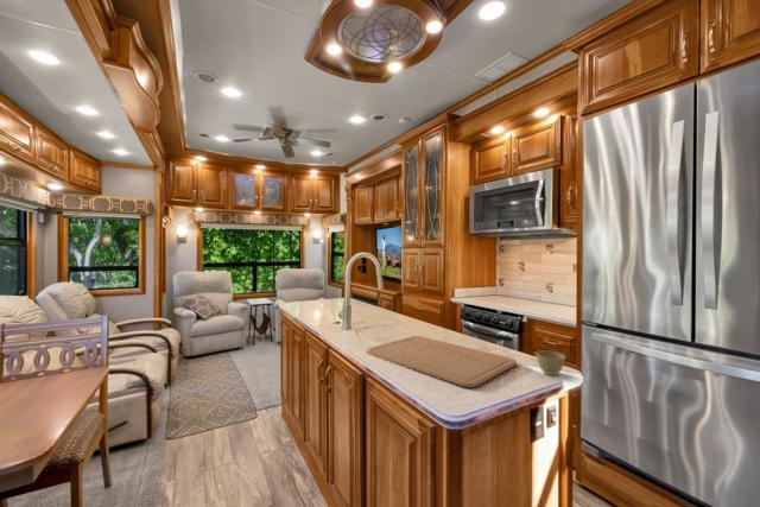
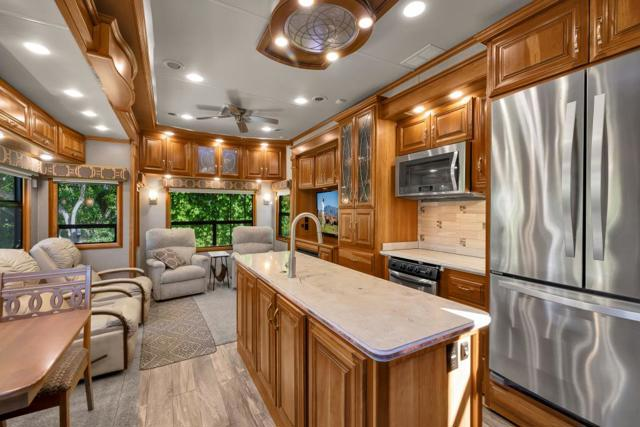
- chopping board (437, 355)
- flower pot (550, 363)
